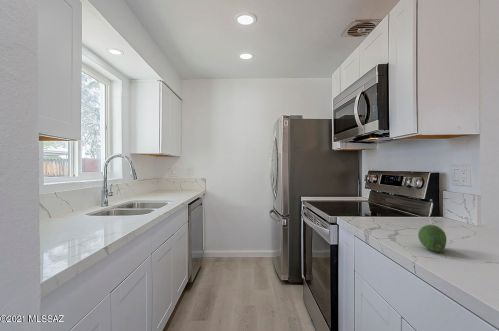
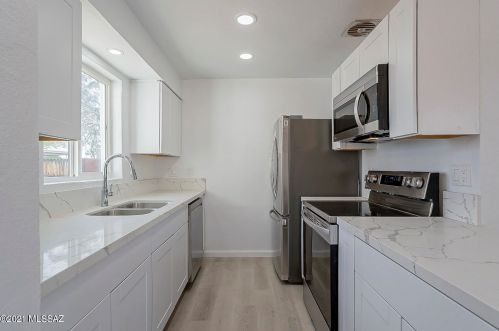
- fruit (432, 237)
